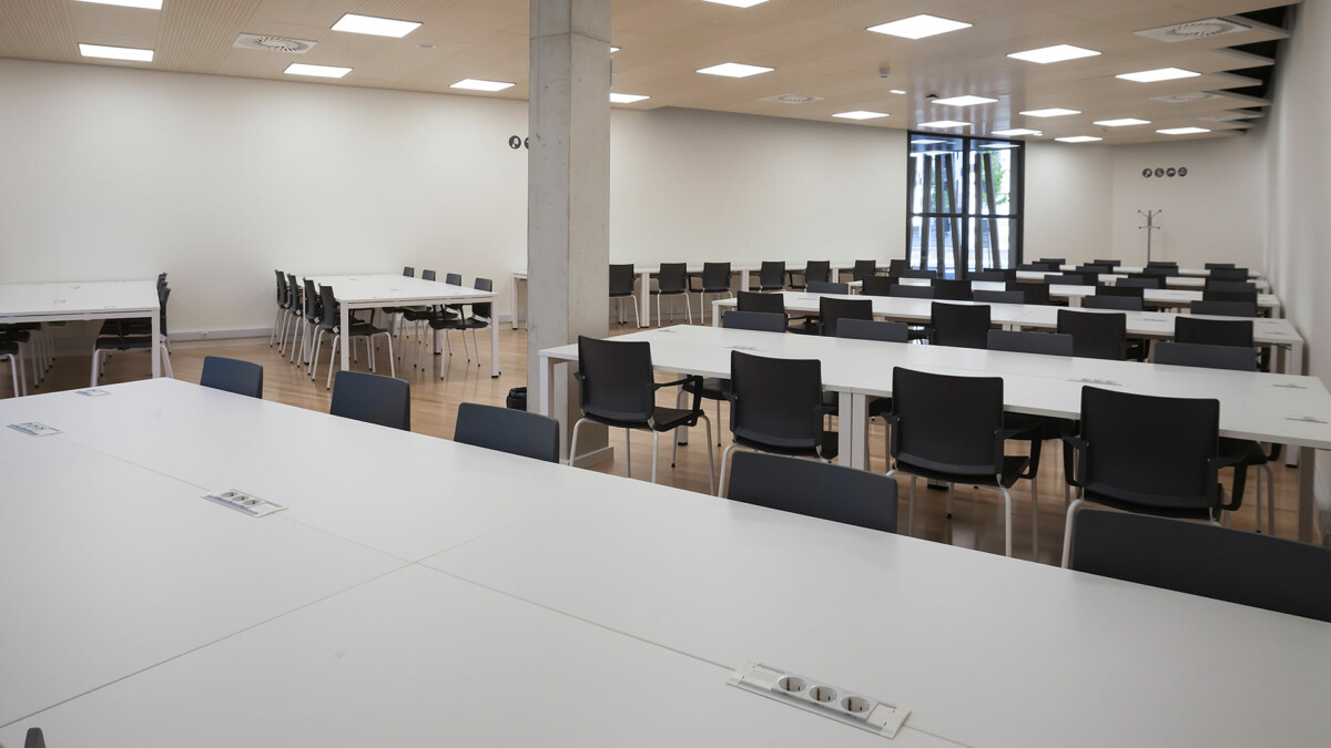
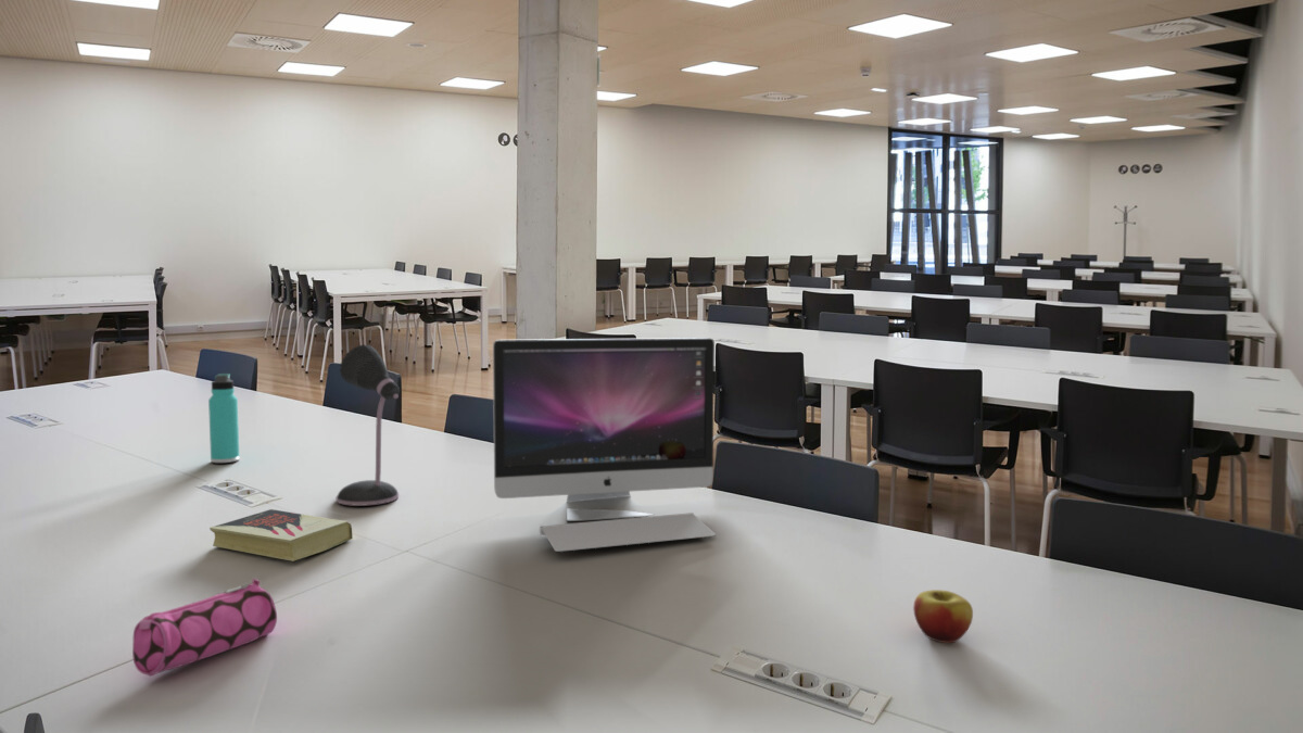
+ book (281, 533)
+ desk lamp (376, 425)
+ pencil case (205, 624)
+ all-in-one computer (615, 432)
+ thermos bottle (224, 417)
+ apple (943, 615)
